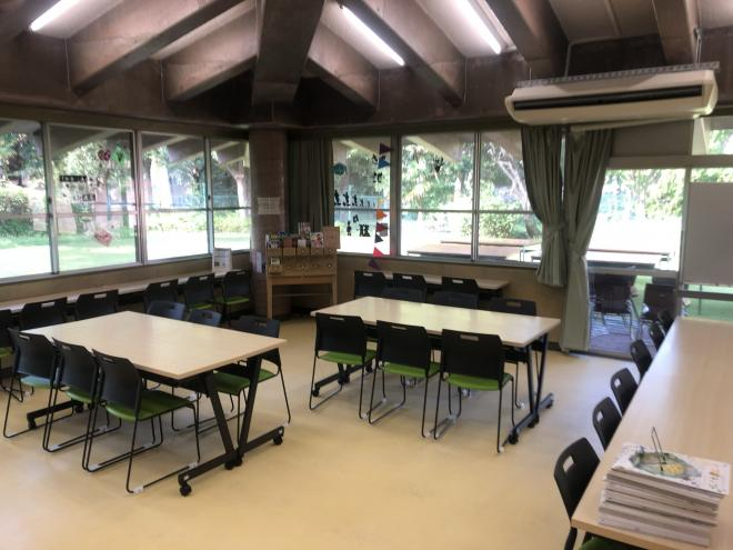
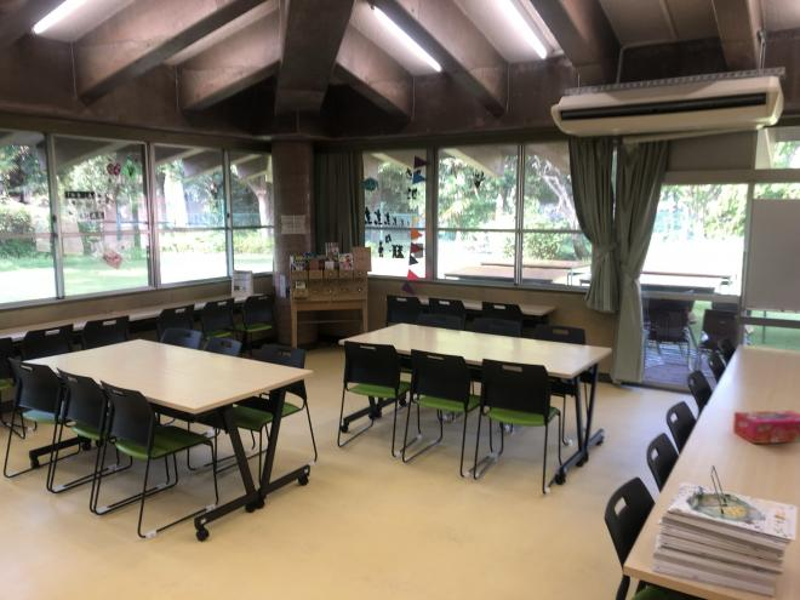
+ tissue box (773, 427)
